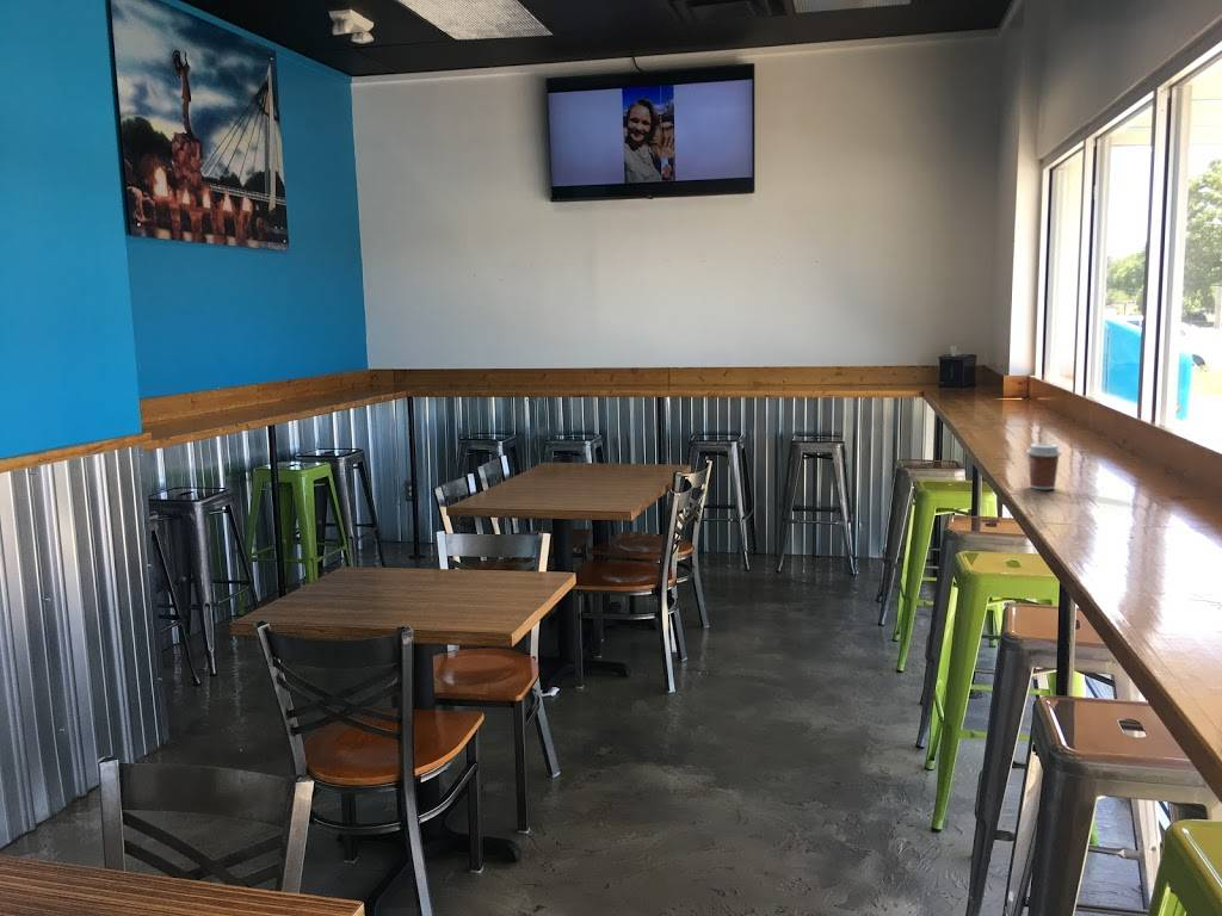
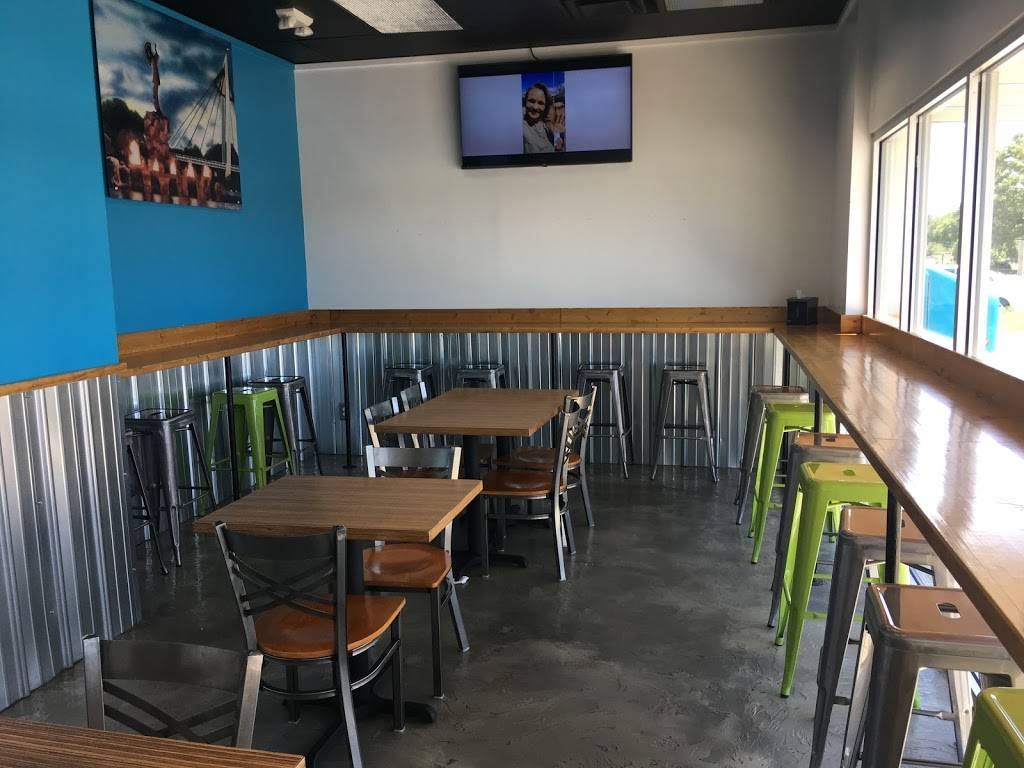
- coffee cup (1043, 466)
